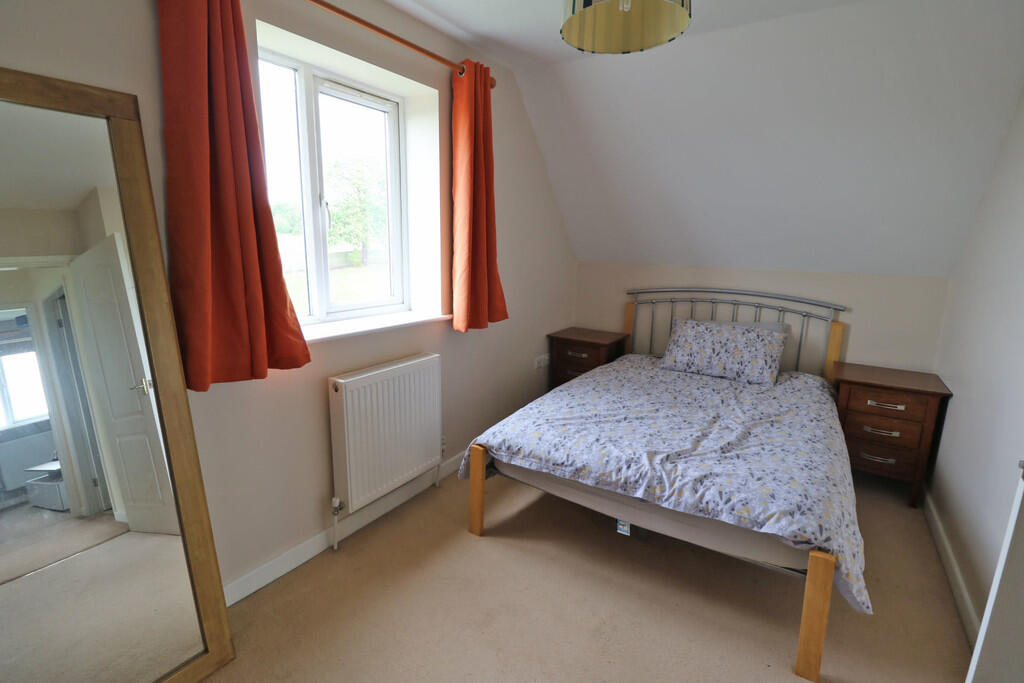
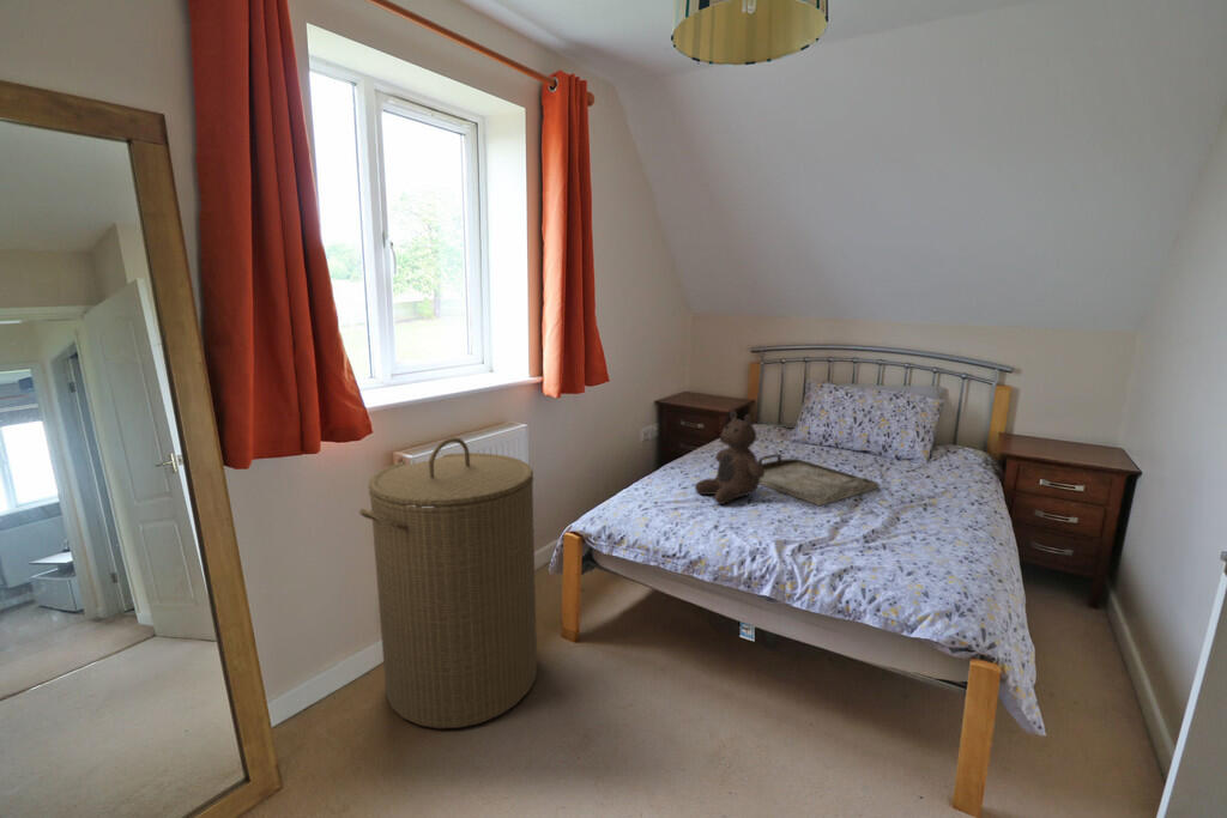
+ laundry hamper (458, 562)
+ teddy bear (729, 455)
+ serving tray (806, 474)
